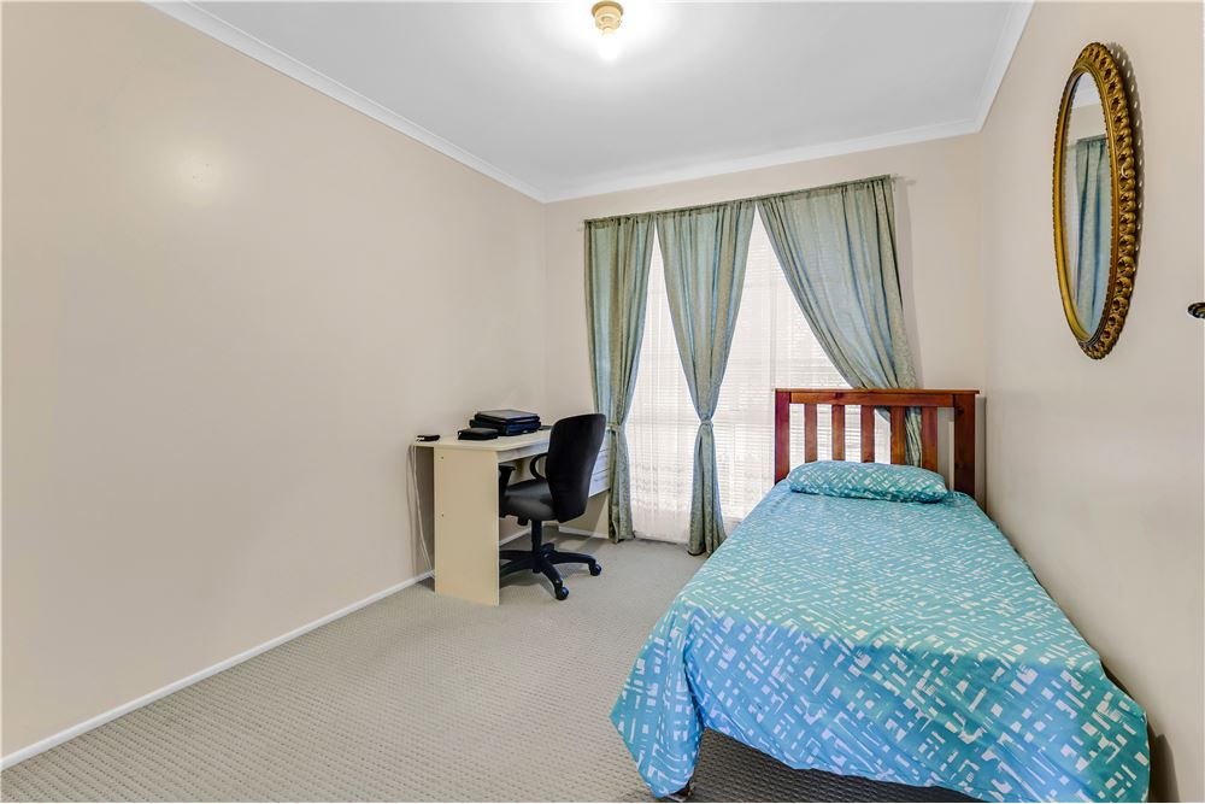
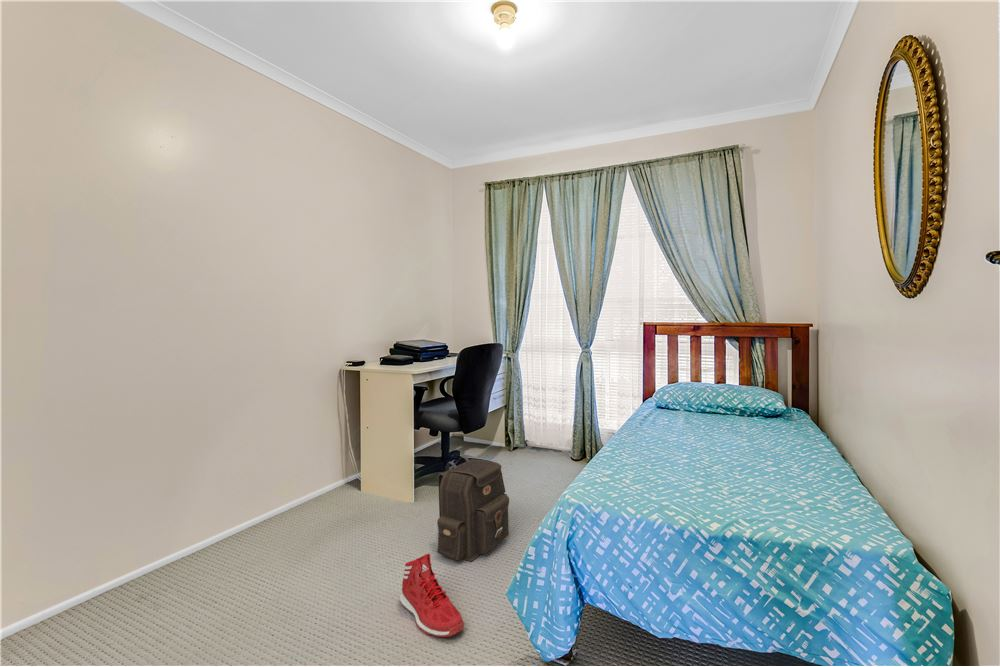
+ backpack (473, 501)
+ sneaker (429, 589)
